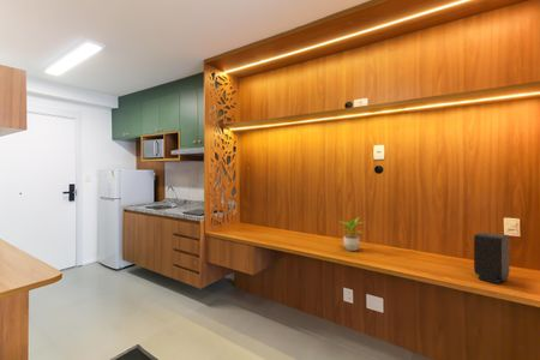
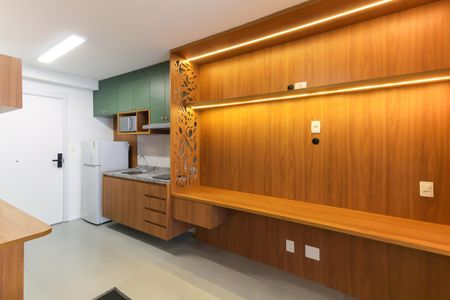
- speaker (491, 256)
- potted plant (352, 232)
